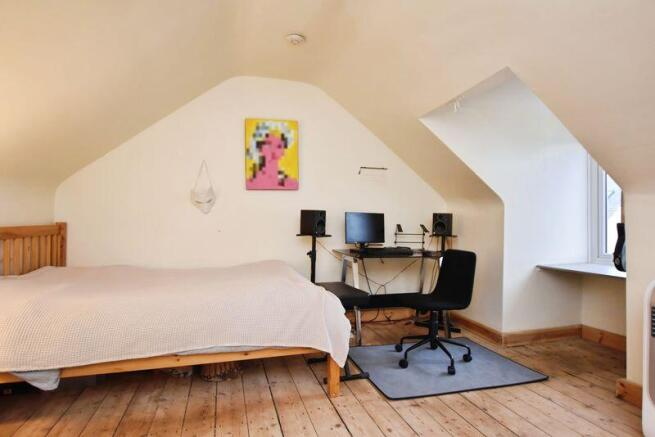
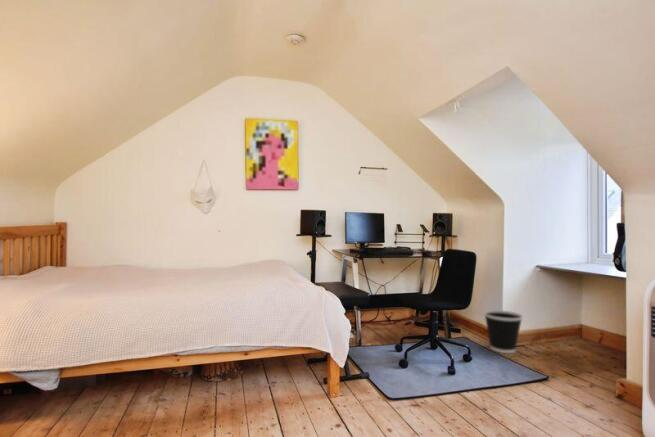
+ wastebasket (502, 331)
